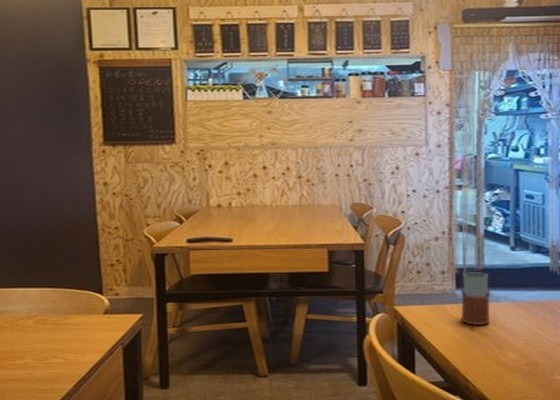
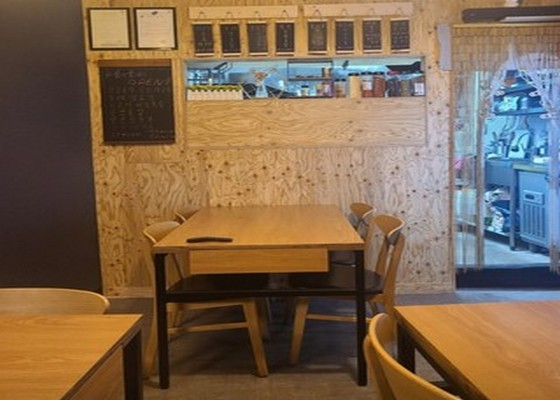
- drinking glass (475, 299)
